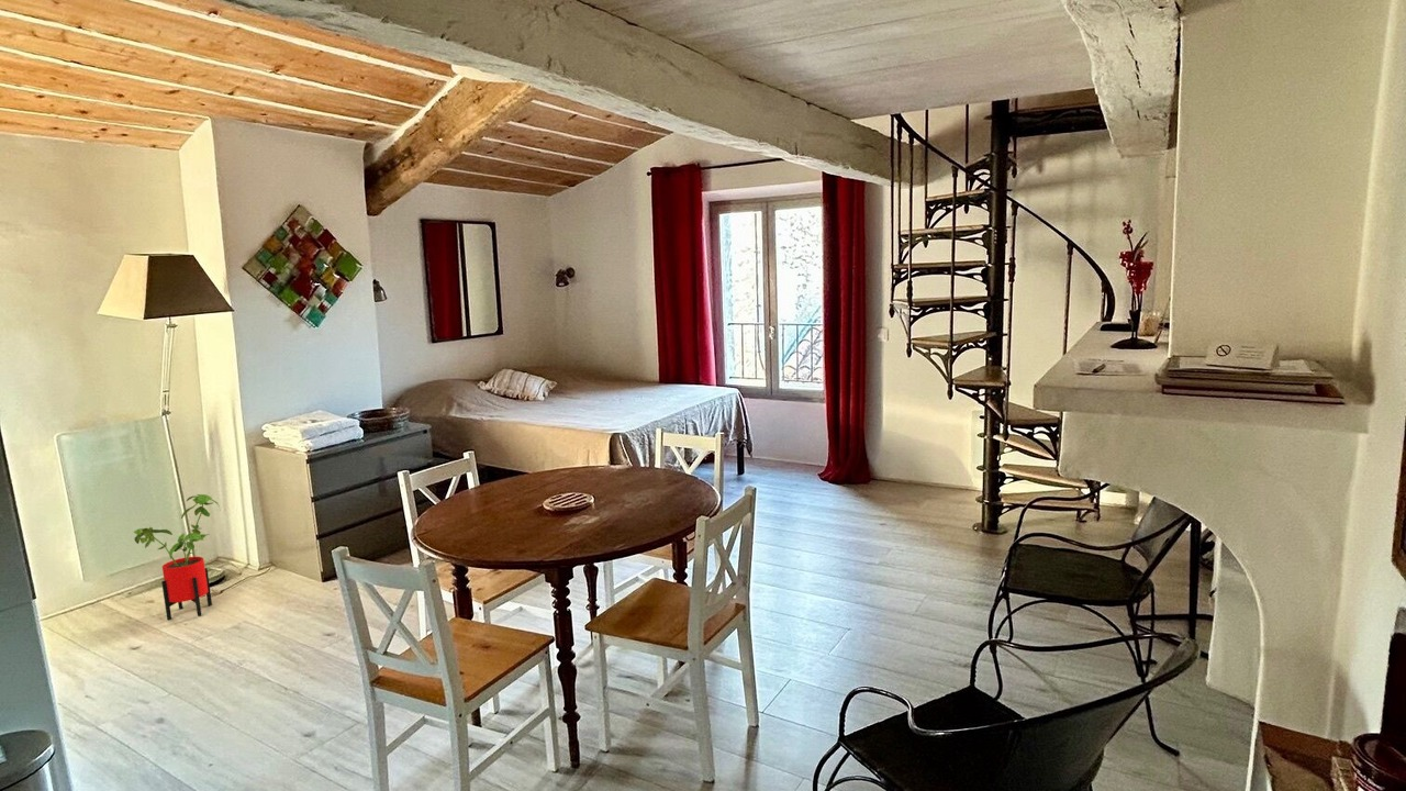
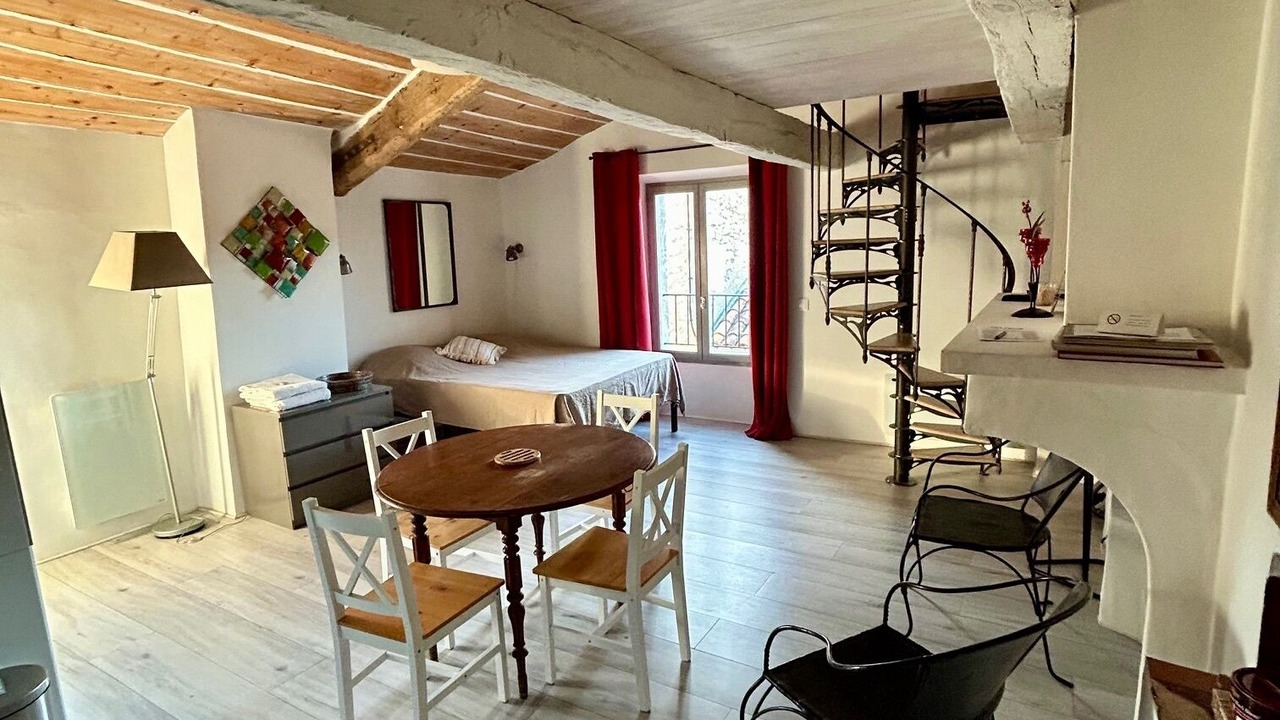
- house plant (188, 555)
